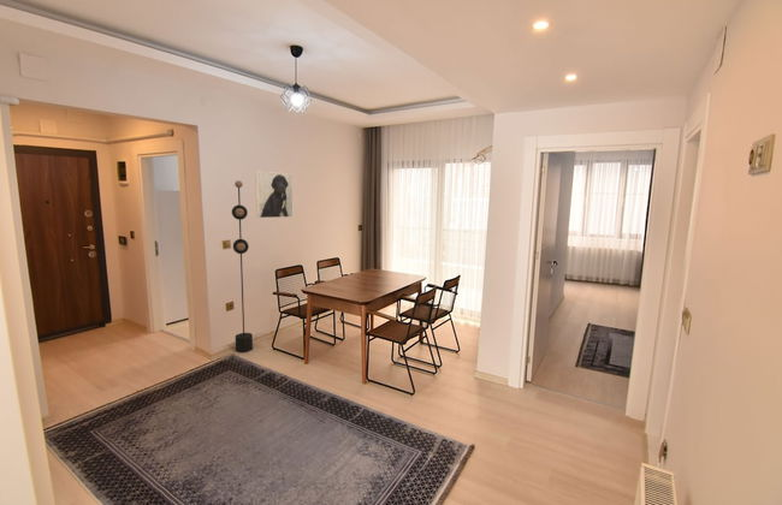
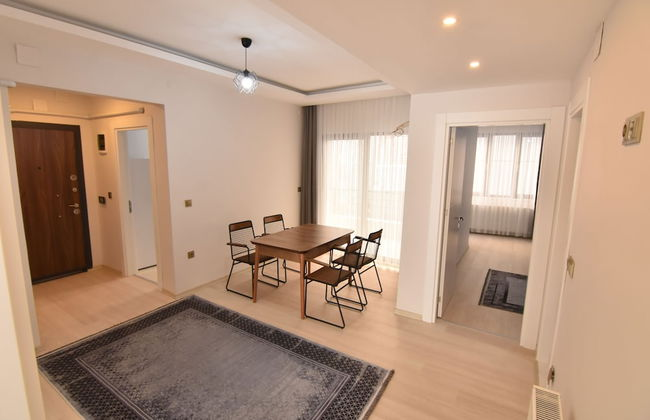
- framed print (274, 195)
- floor lamp (242, 279)
